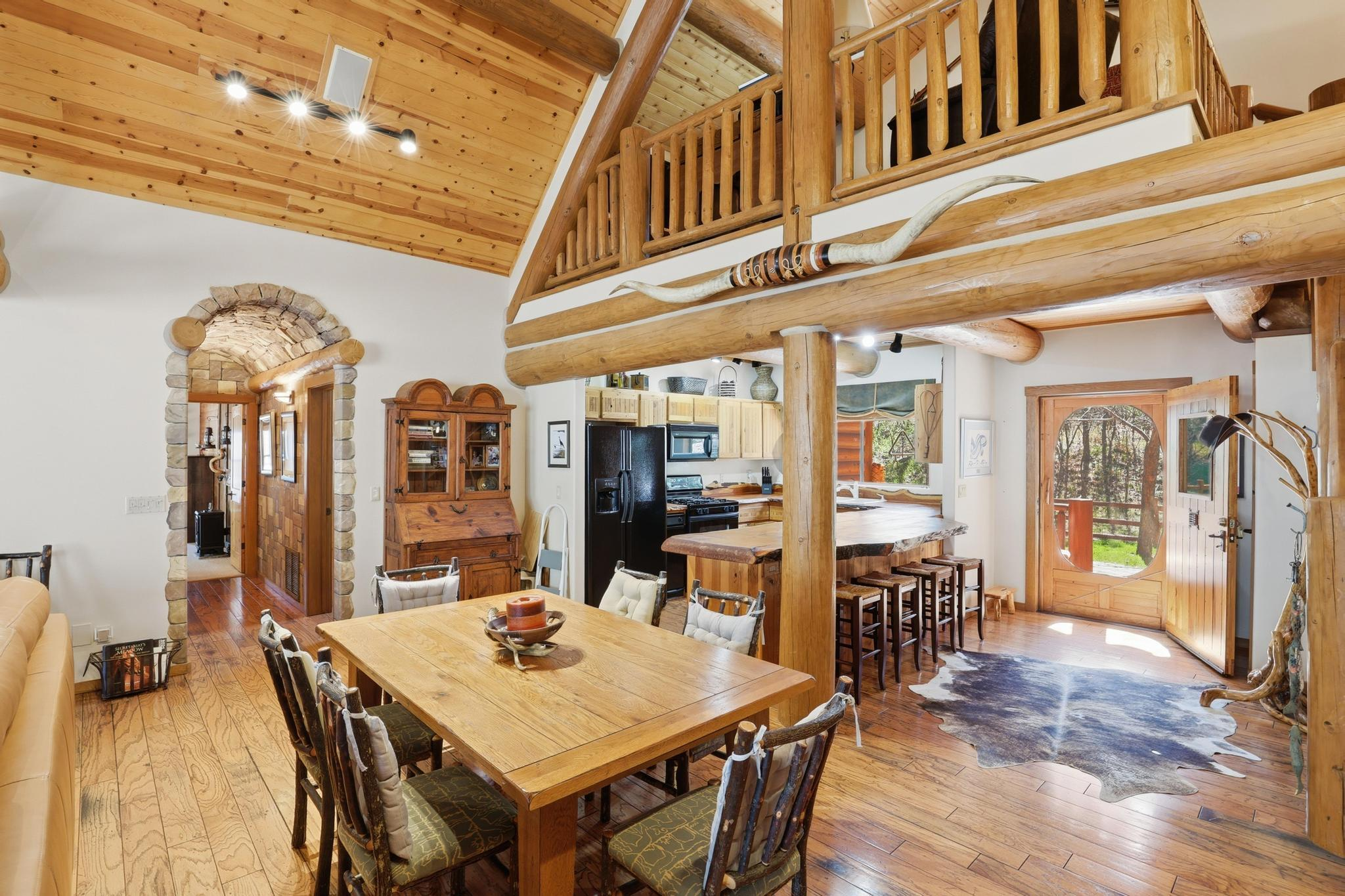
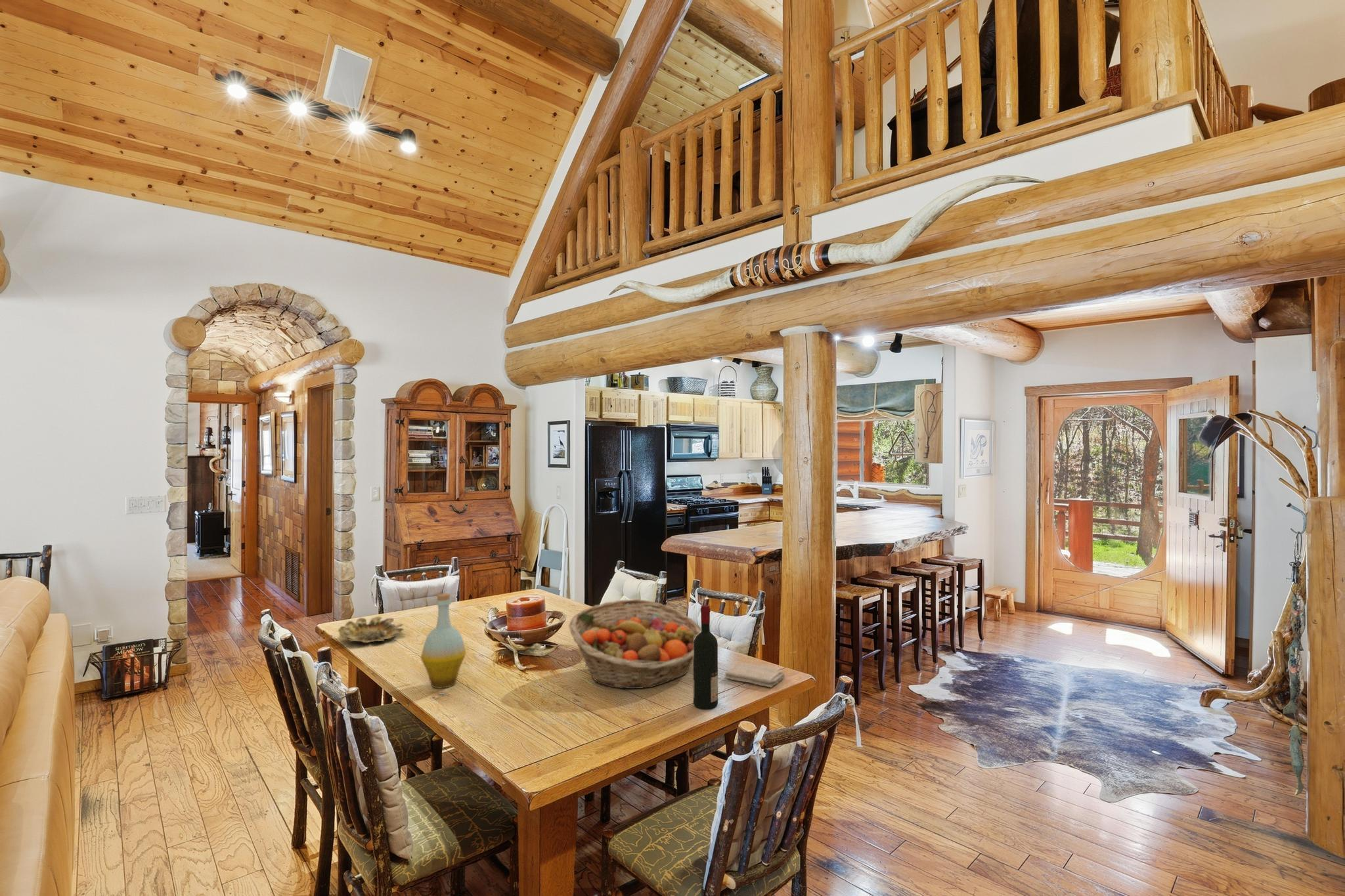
+ alcohol (705, 655)
+ washcloth (755, 673)
+ bottle (443, 639)
+ fruit basket (638, 641)
+ bowl (372, 630)
